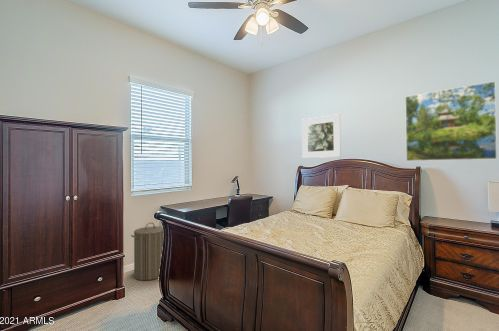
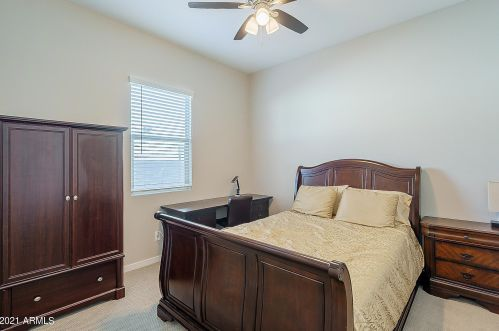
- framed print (446, 124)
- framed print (320, 137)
- laundry hamper (150, 248)
